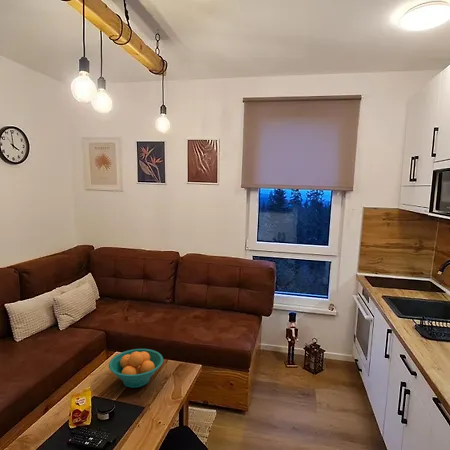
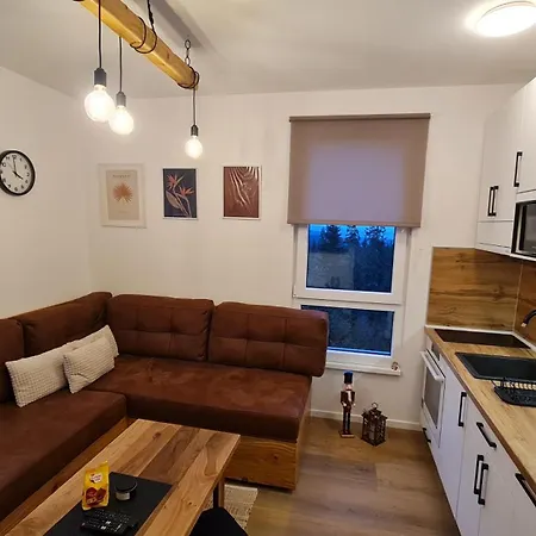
- fruit bowl (136, 366)
